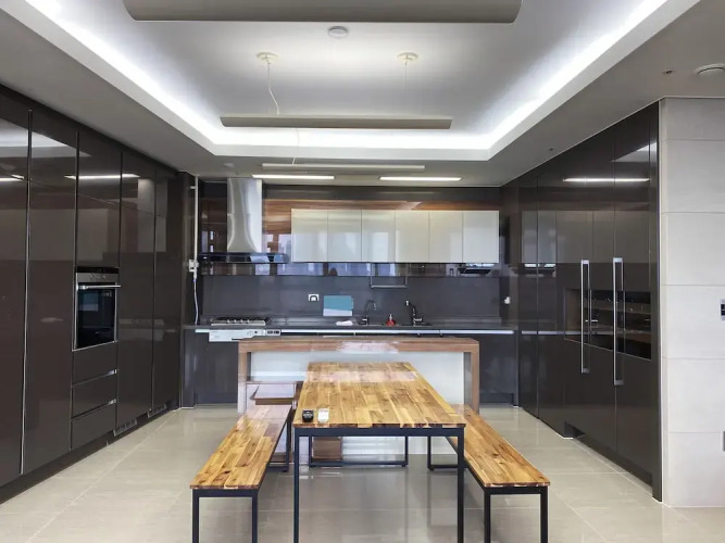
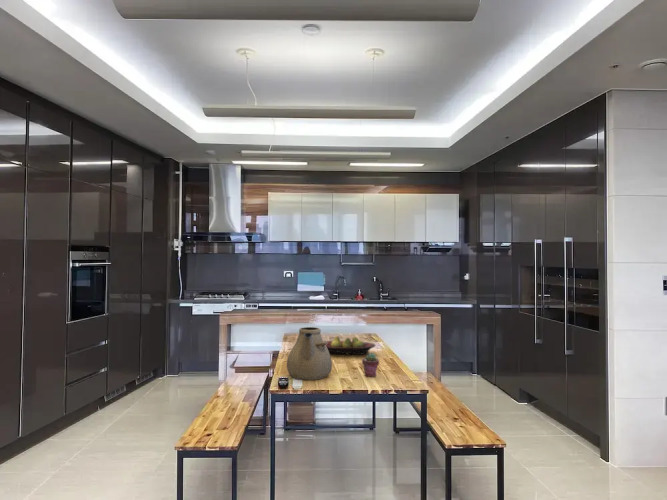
+ teapot (308, 351)
+ fruit bowl (345, 344)
+ potted succulent (370, 364)
